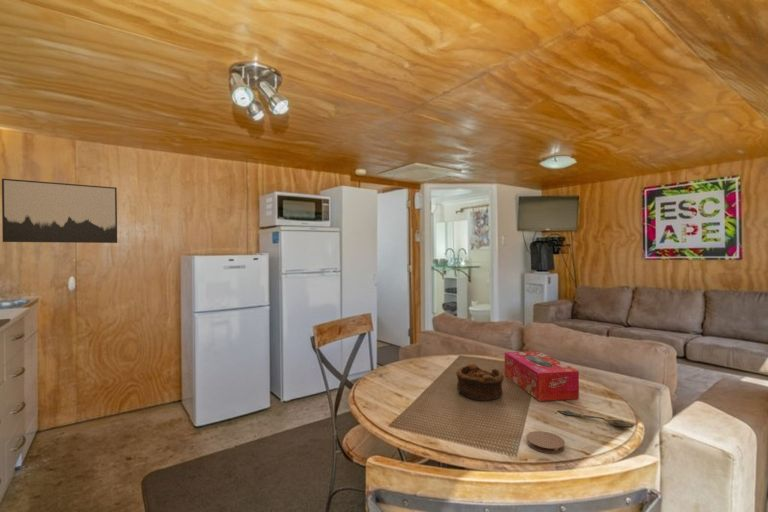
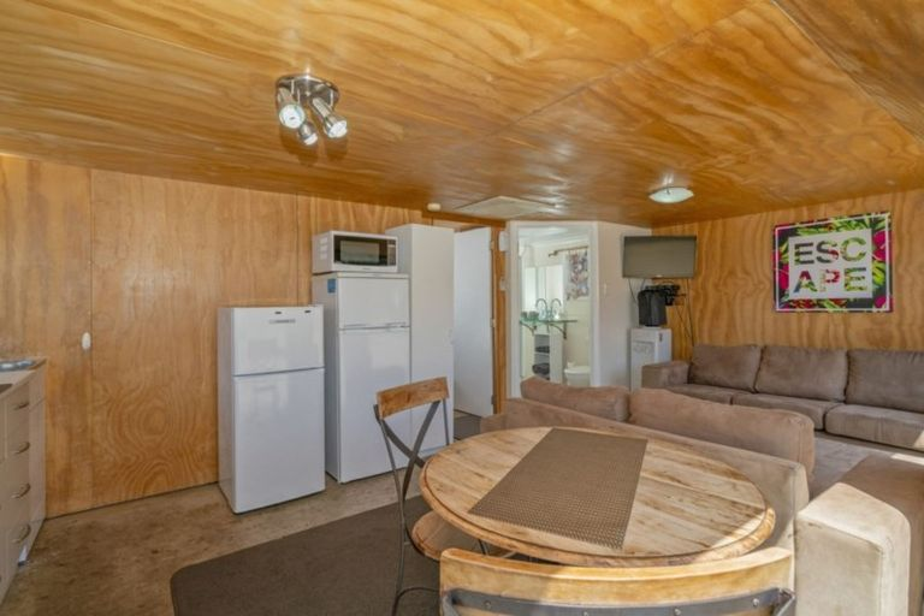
- wall art (63, 213)
- bowl (479, 381)
- tissue box (538, 373)
- spoon (593, 417)
- coaster (545, 441)
